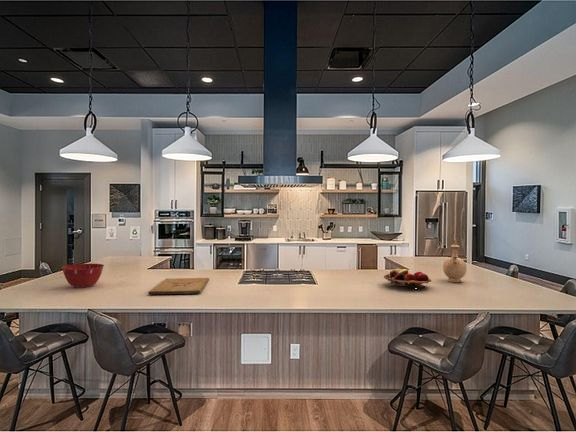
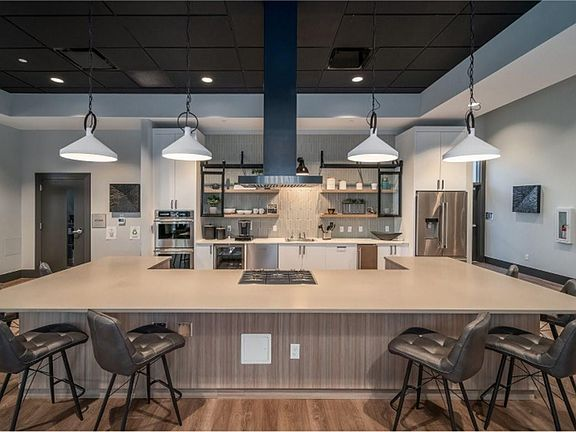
- mixing bowl (83, 275)
- fruit basket (406, 277)
- cutting board (181, 285)
- vase (454, 260)
